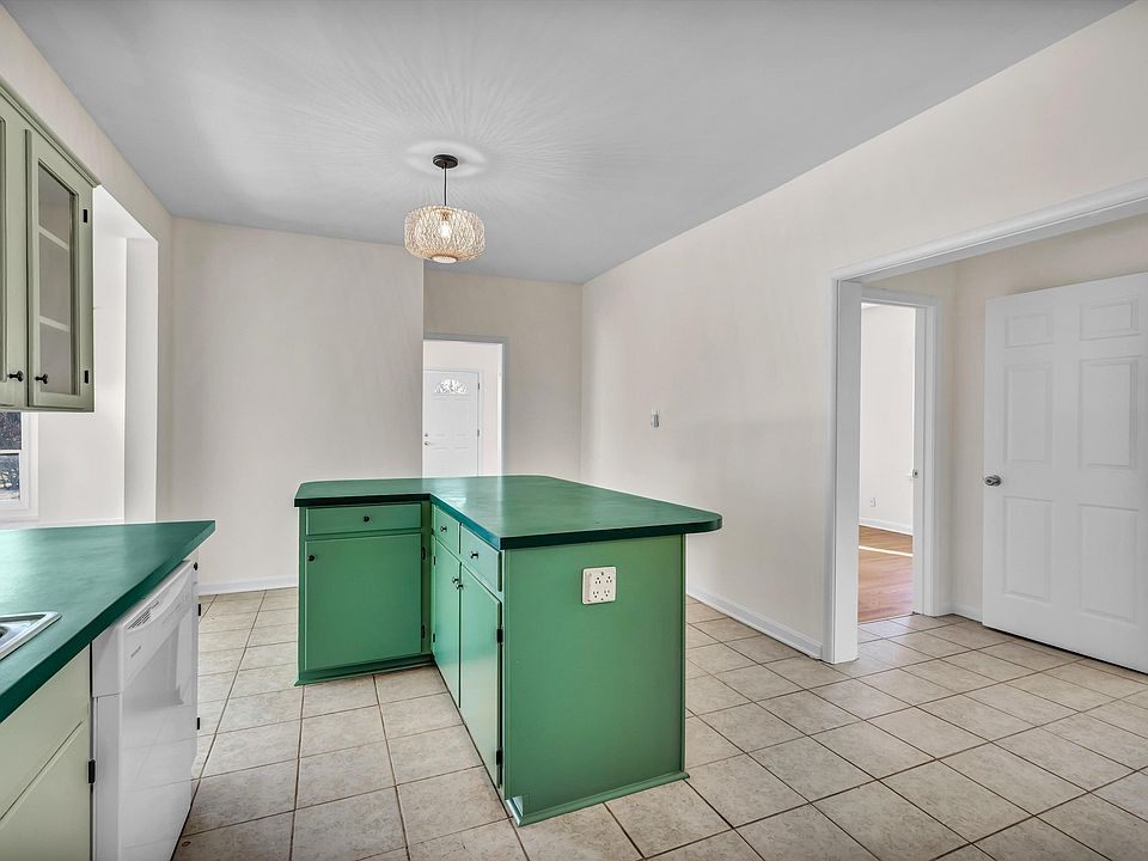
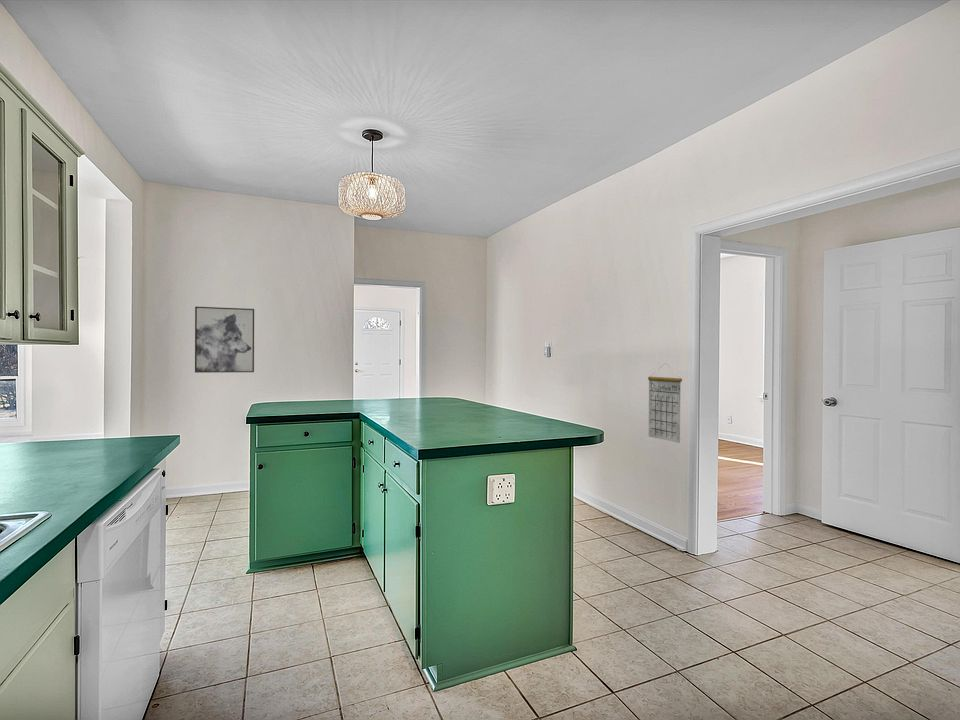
+ wall art (225, 340)
+ calendar (664, 401)
